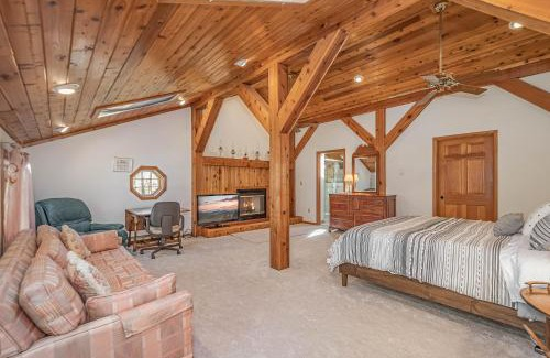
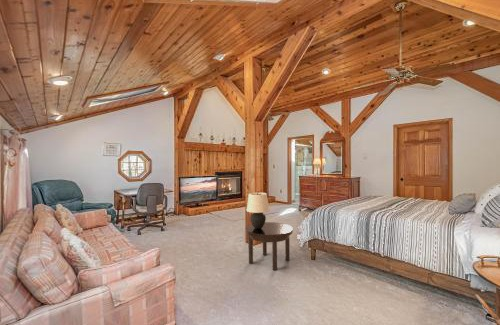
+ table lamp (257, 210)
+ side table (266, 244)
